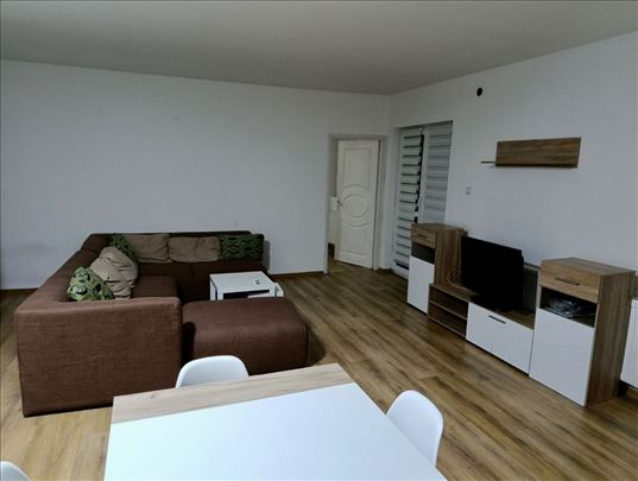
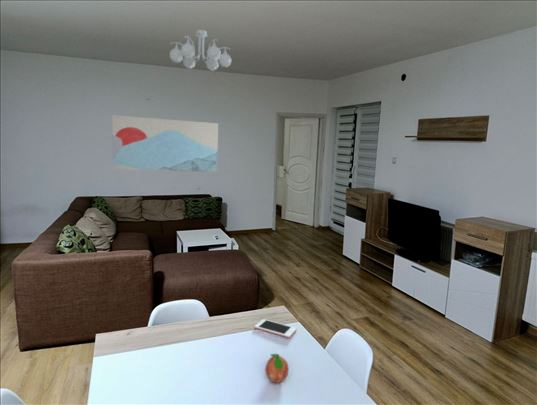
+ fruit (277, 367)
+ ceiling light fixture (200, 48)
+ wall art (167, 145)
+ cell phone (275, 328)
